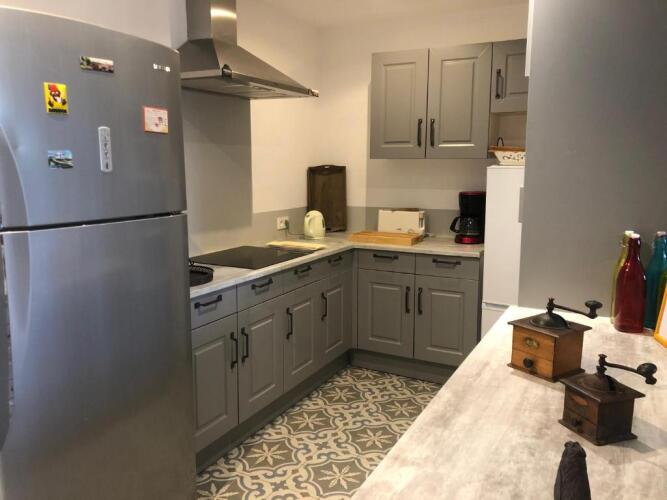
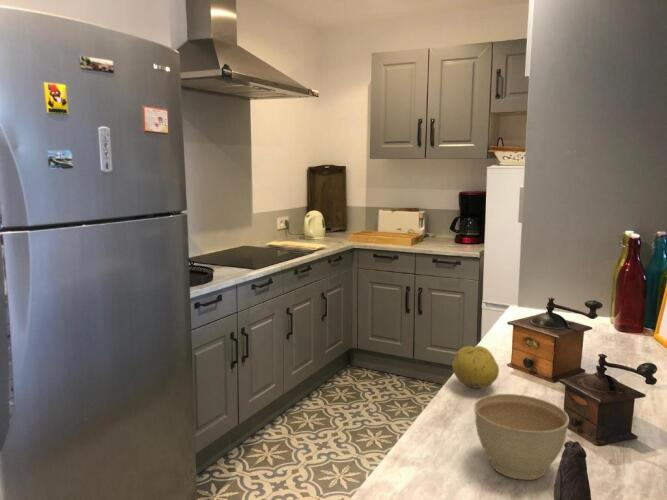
+ fruit (475, 367)
+ planter bowl (519, 438)
